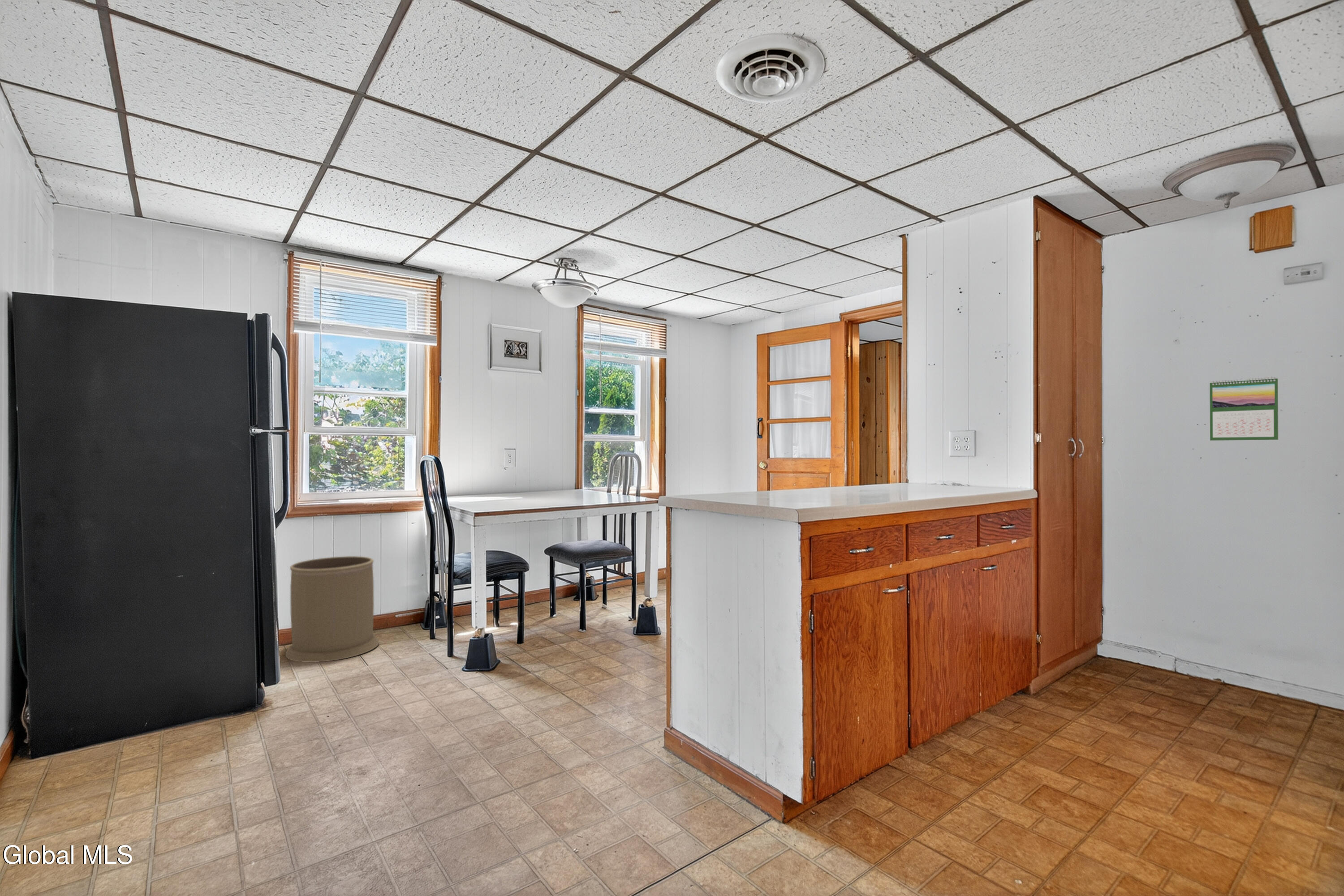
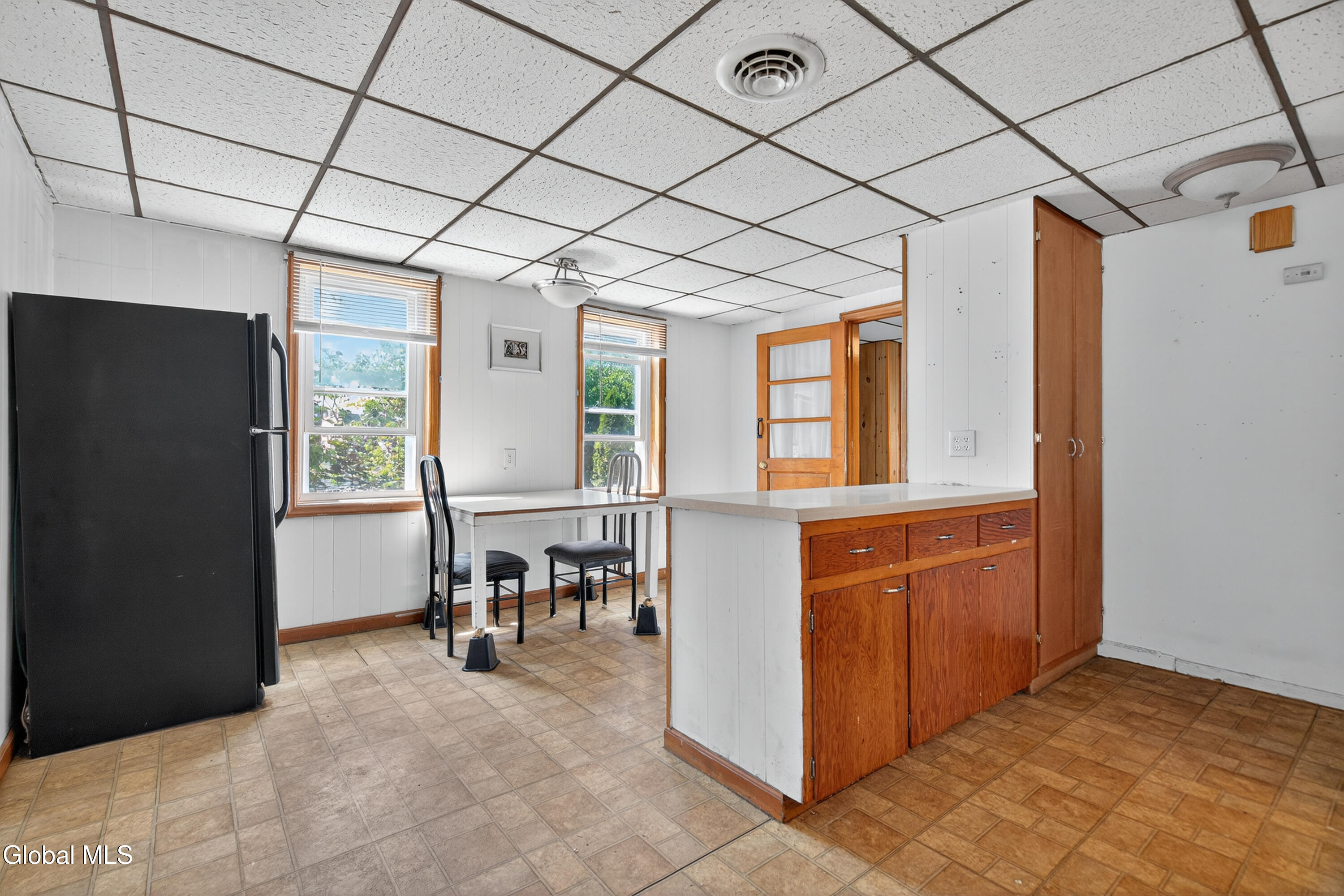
- calendar (1243, 409)
- trash can (333, 605)
